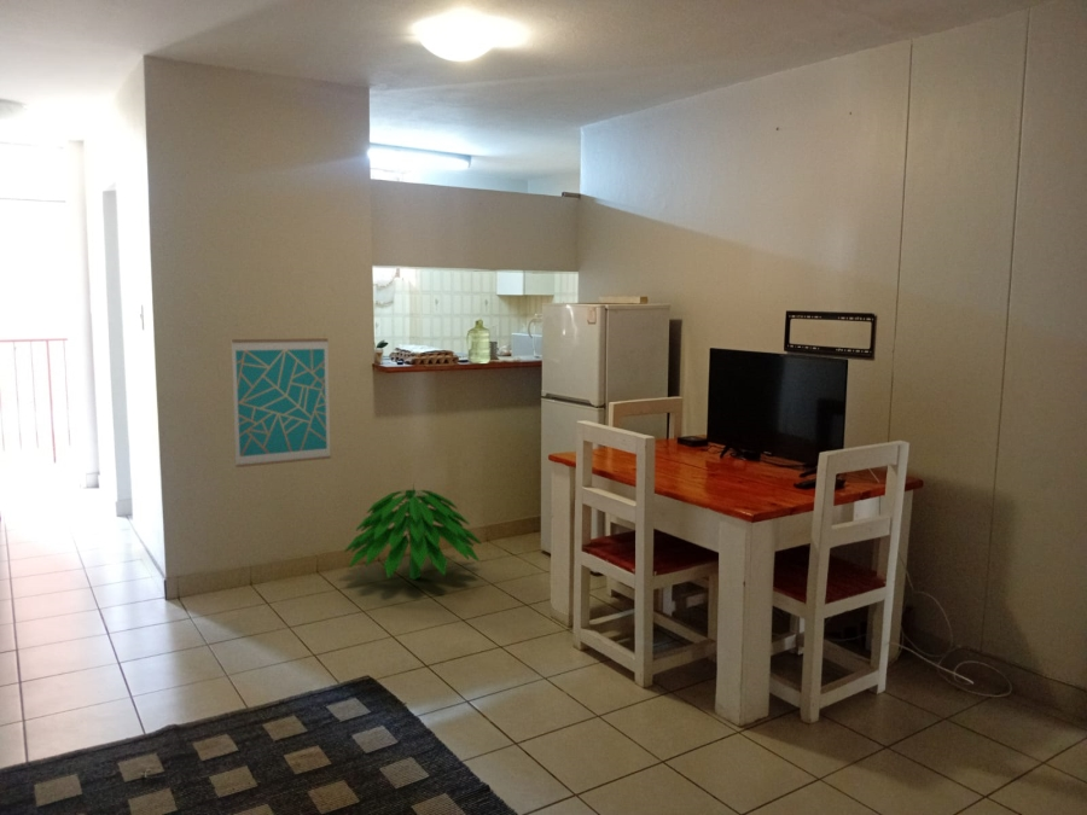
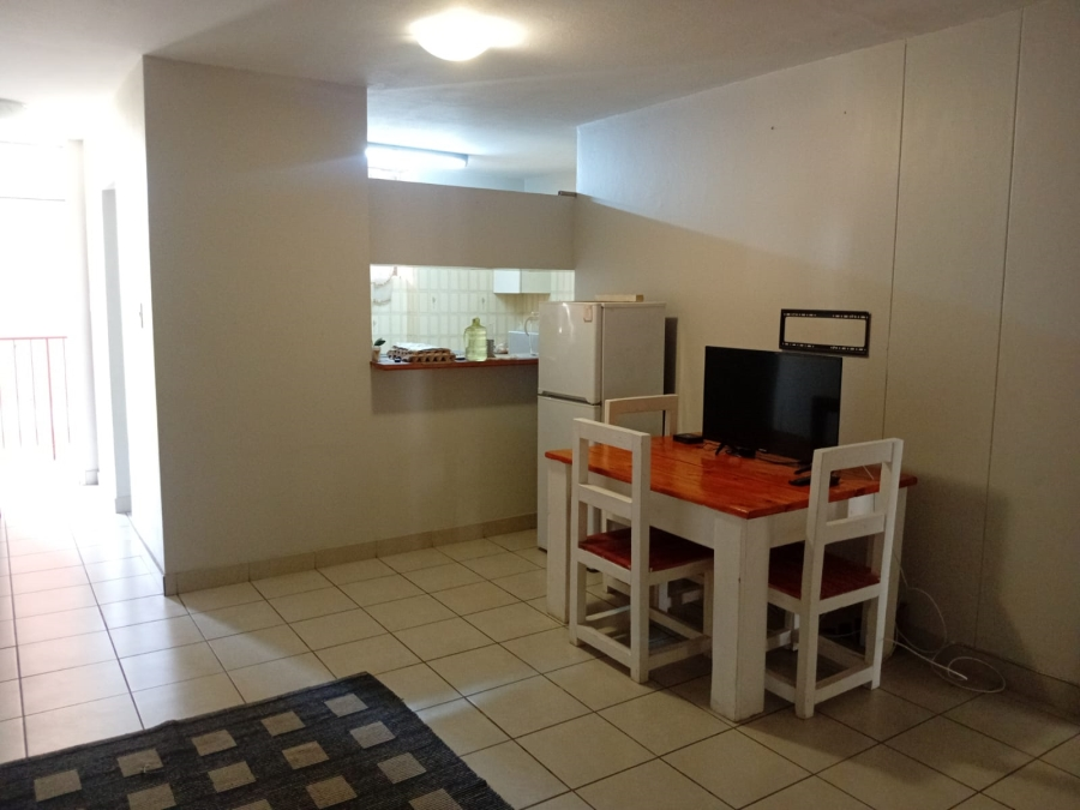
- wall art (283, 401)
- indoor plant (413, 529)
